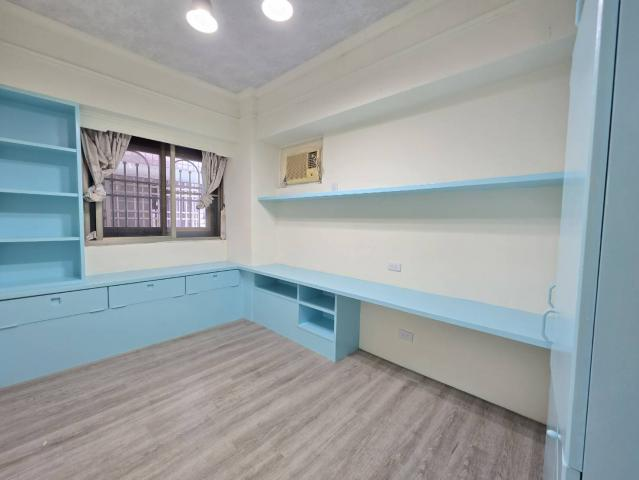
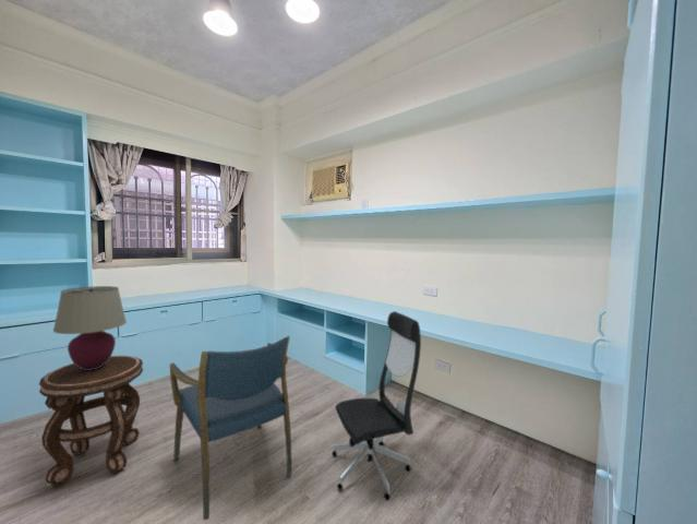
+ armchair (232, 398)
+ table lamp (92, 327)
+ office chair (373, 398)
+ side table (96, 407)
